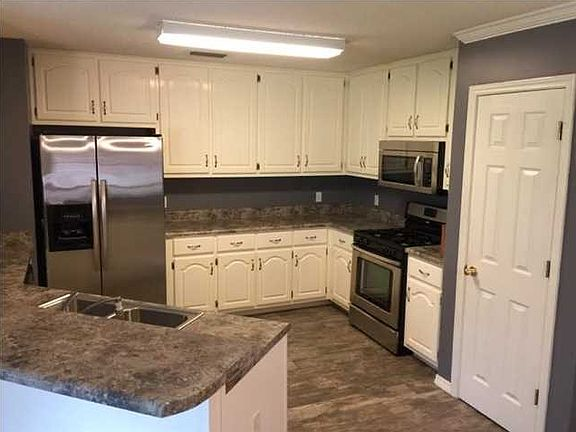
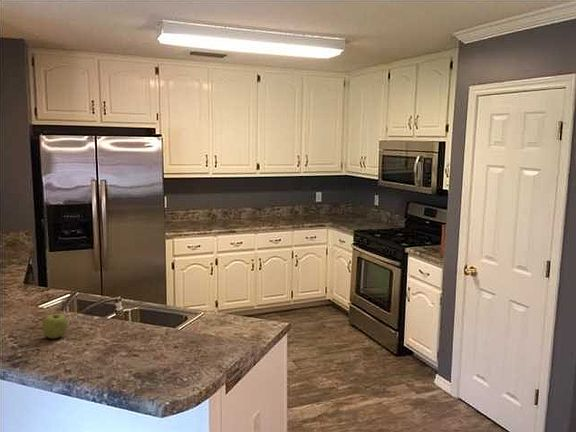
+ apple (55, 325)
